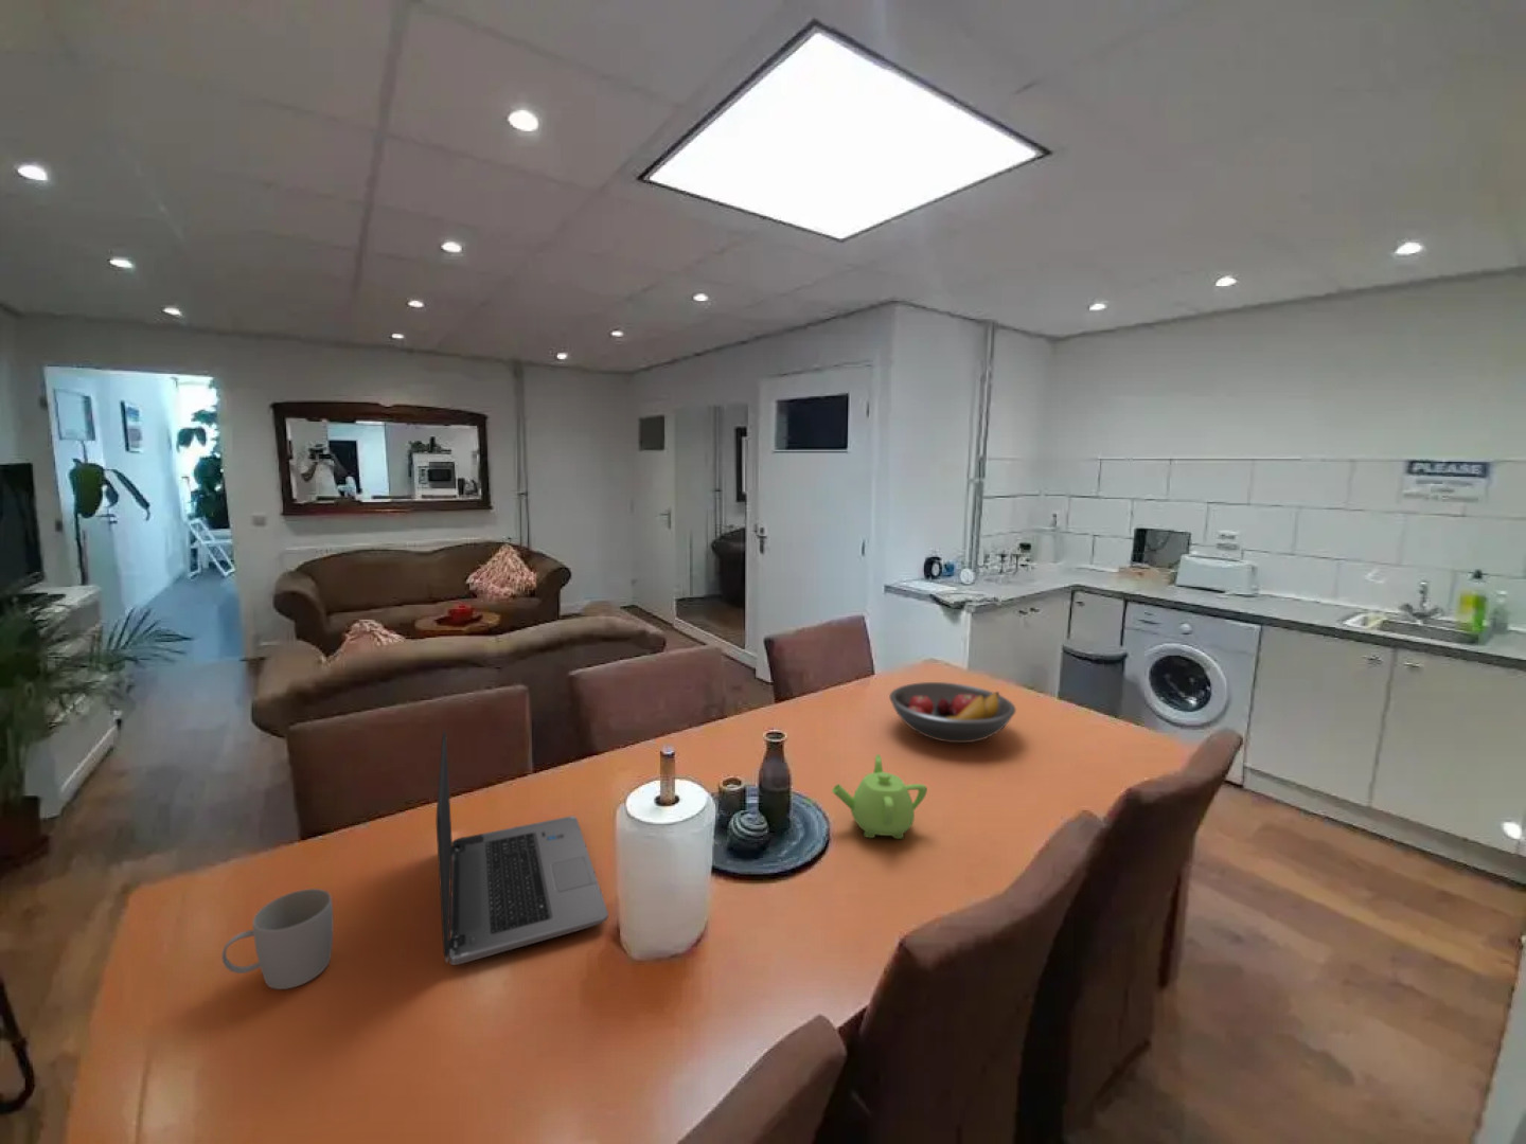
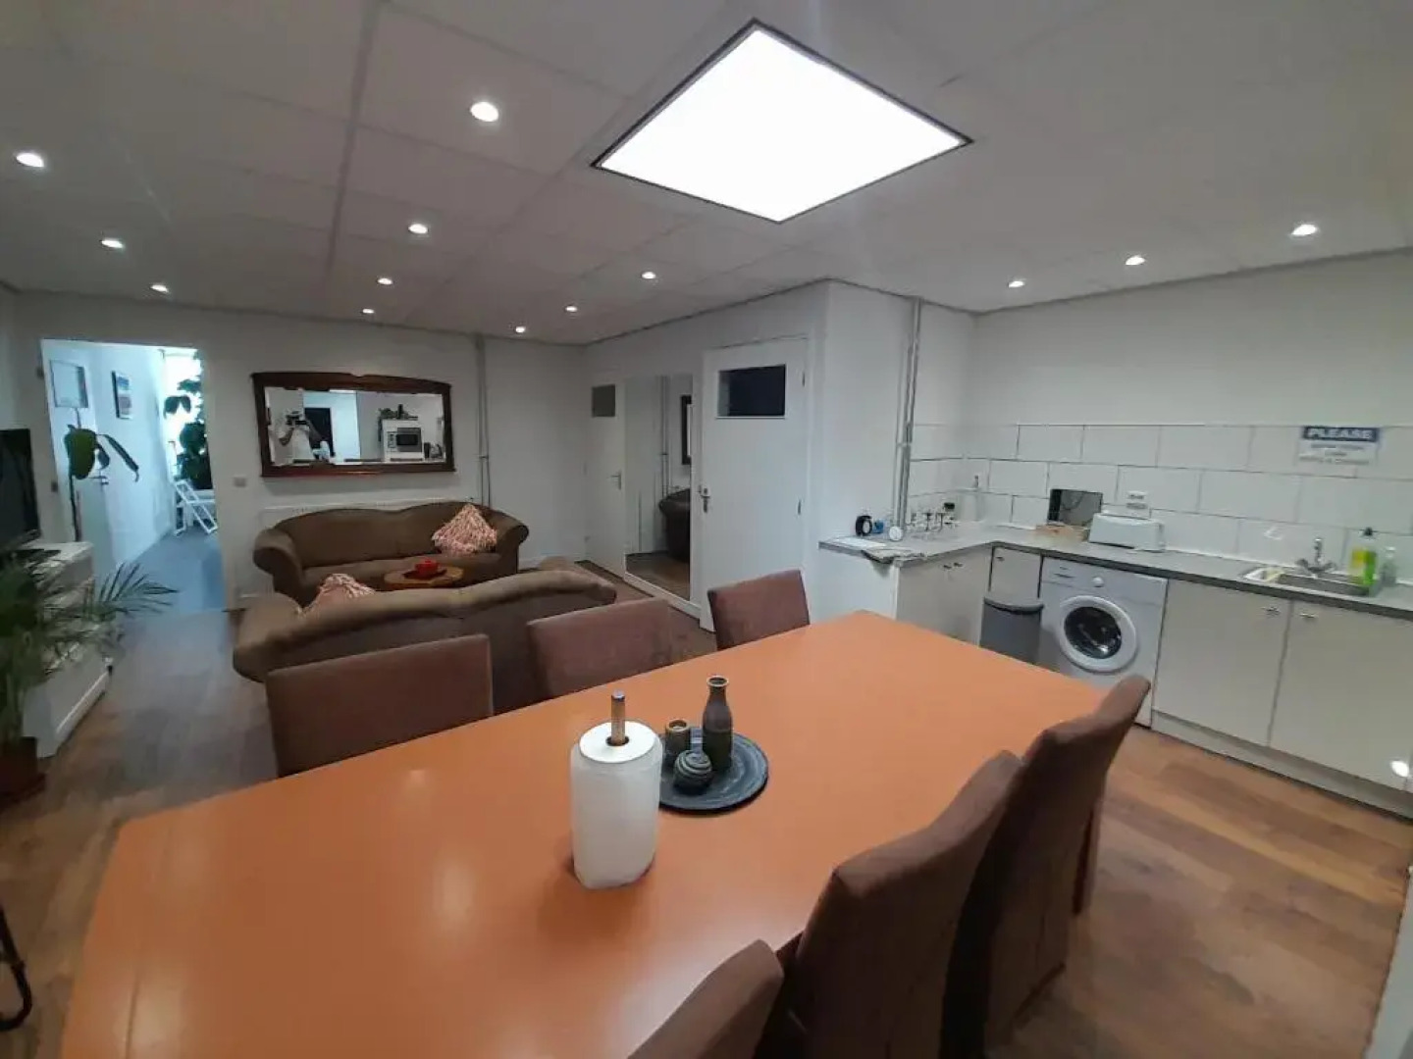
- fruit bowl (949, 711)
- mug (280, 943)
- teapot (877, 799)
- laptop computer (519, 827)
